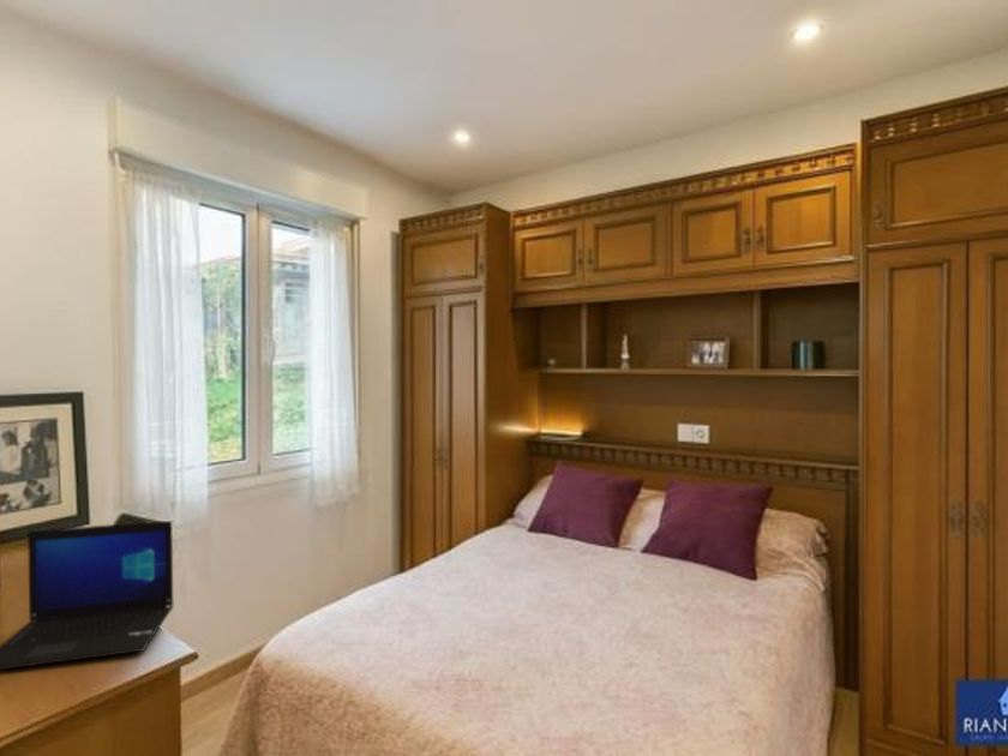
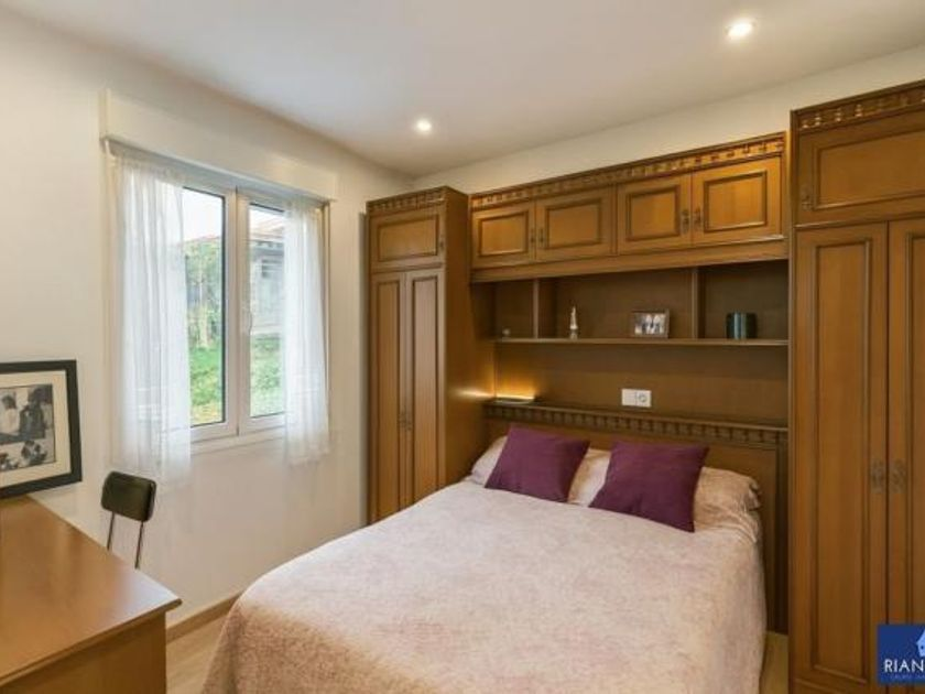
- laptop (83, 588)
